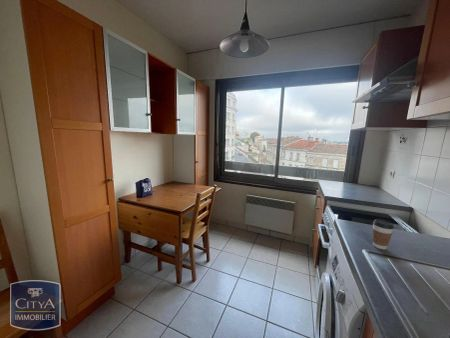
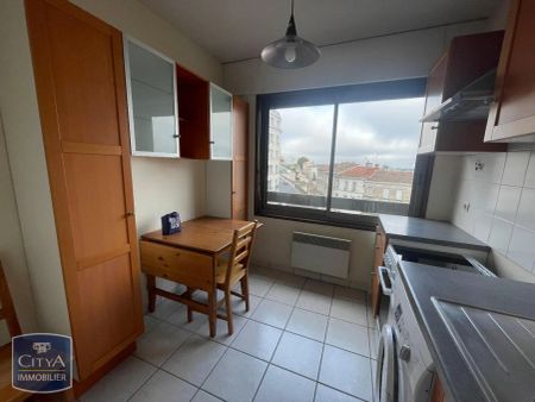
- coffee cup (381, 234)
